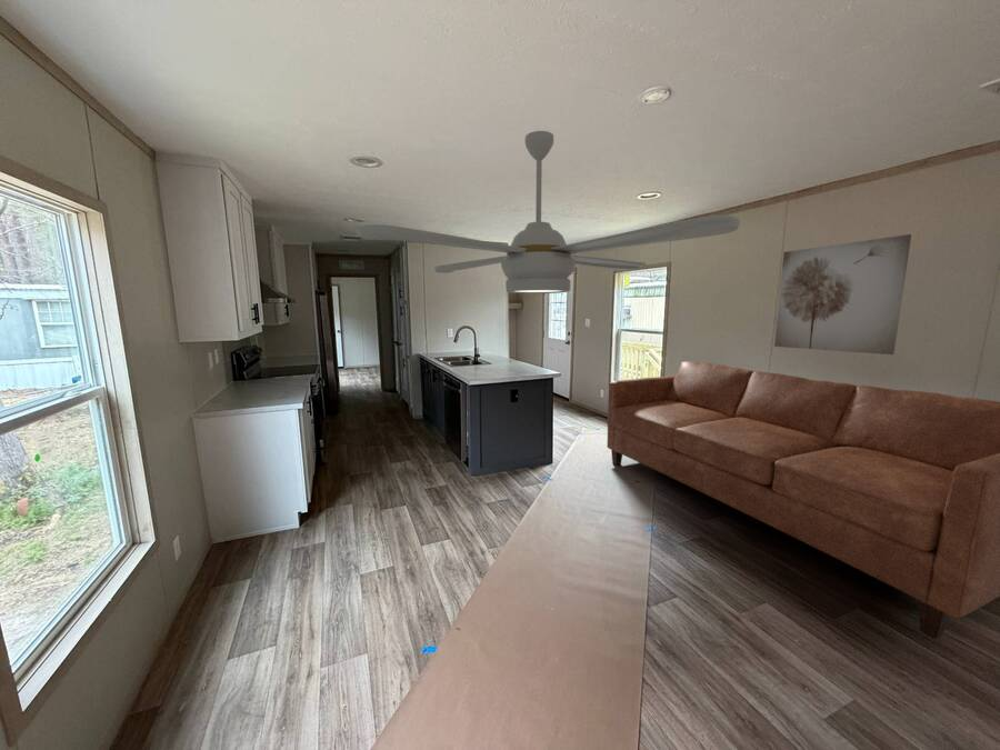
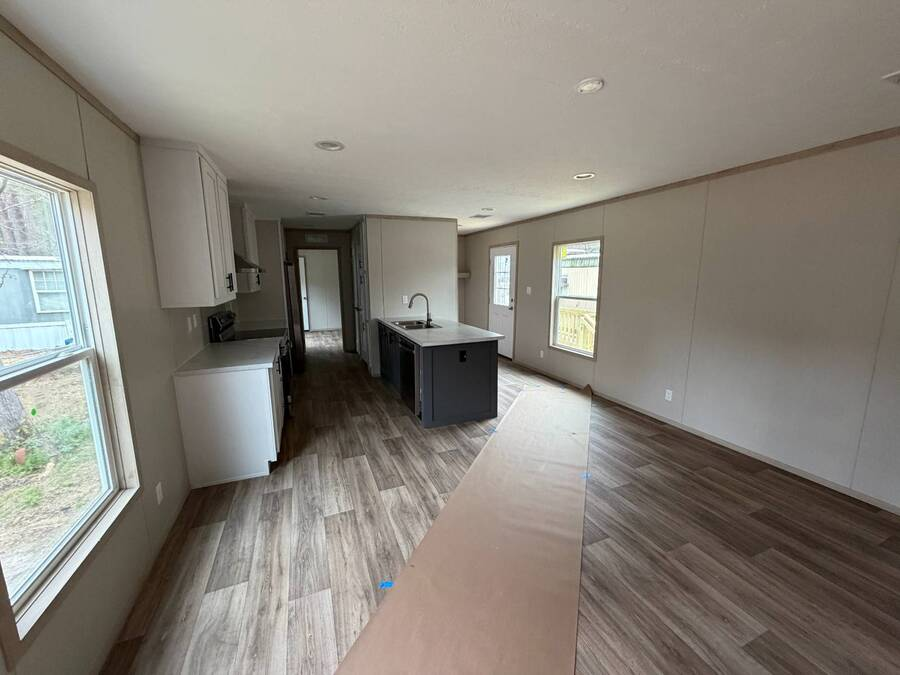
- sofa (760, 444)
- ceiling fan (538, 217)
- wall art (833, 298)
